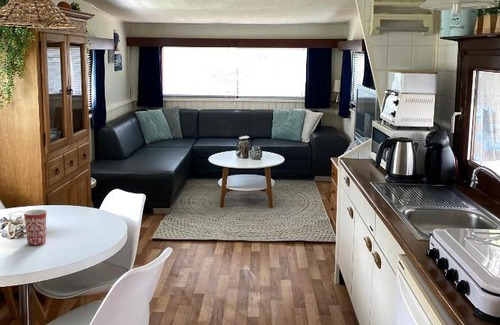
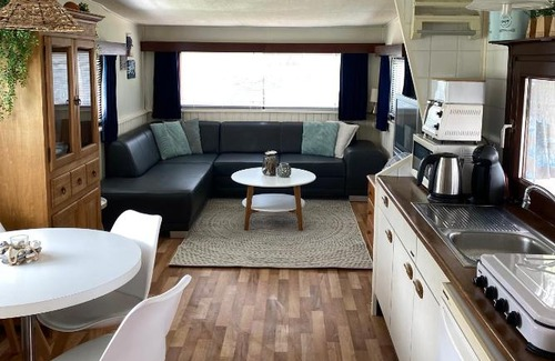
- mug (36, 226)
